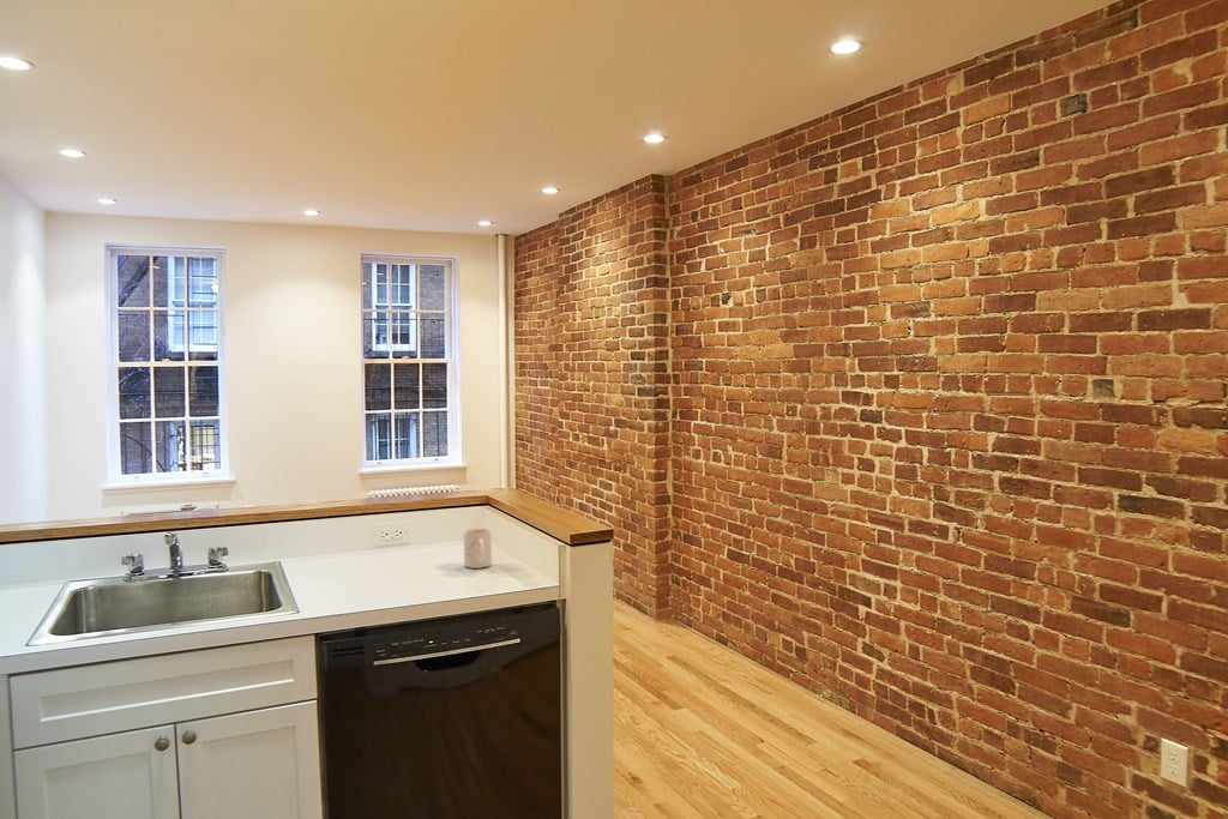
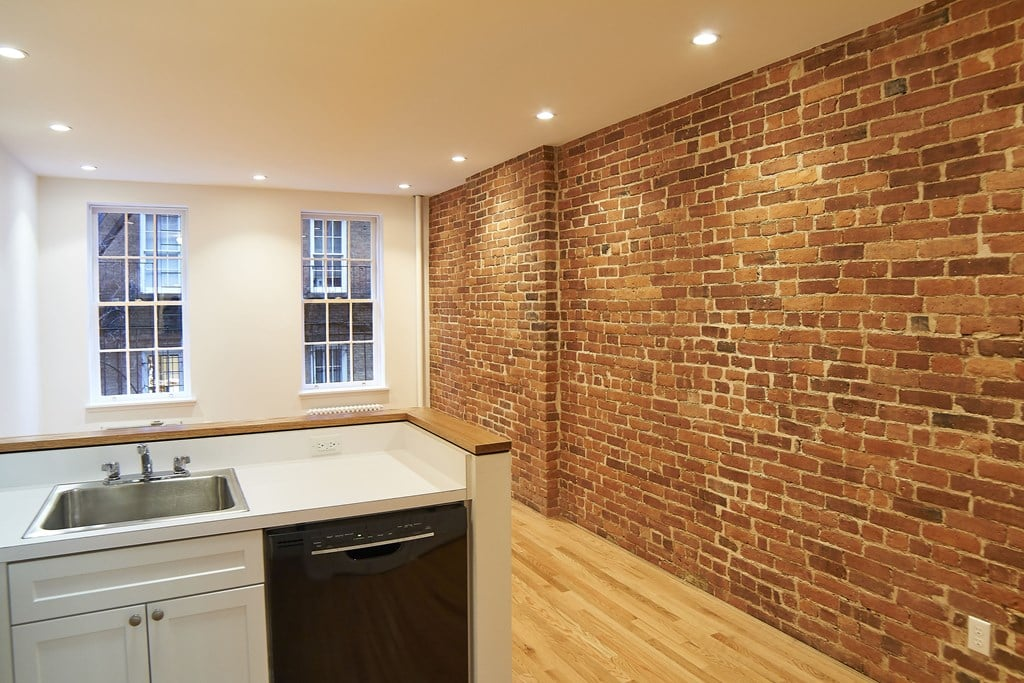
- mug (478, 548)
